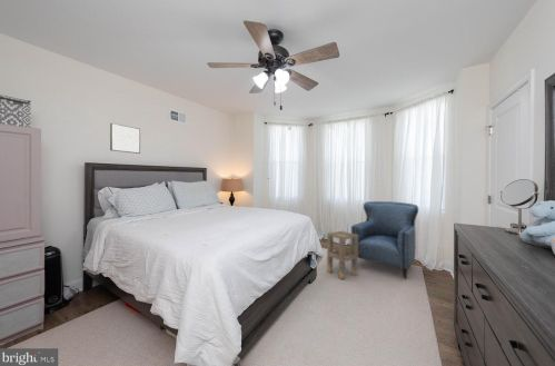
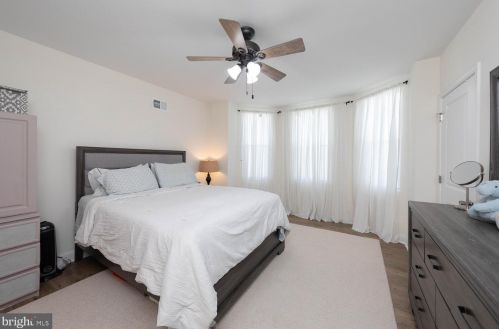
- wall art (126, 139)
- armchair (385, 234)
- side table (341, 254)
